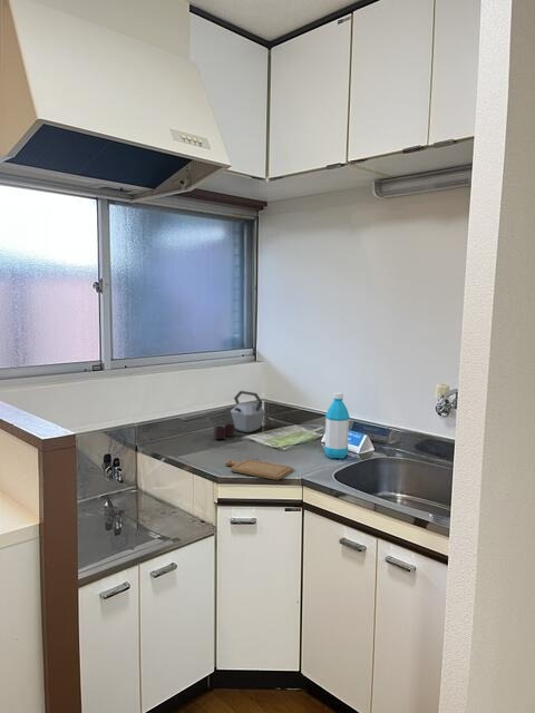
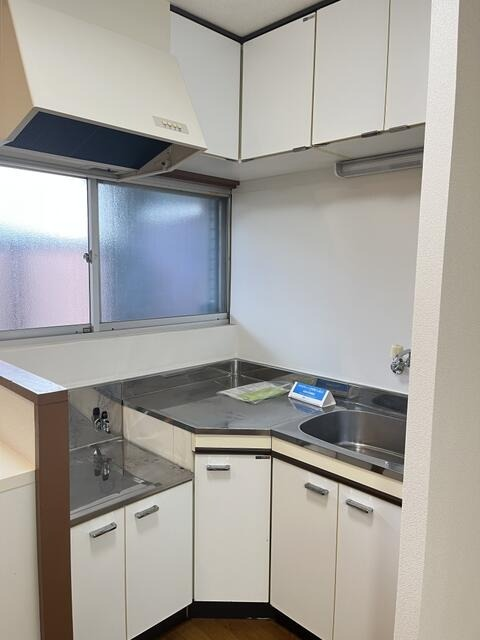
- chopping board (255, 467)
- water bottle (337, 424)
- kettle (236, 413)
